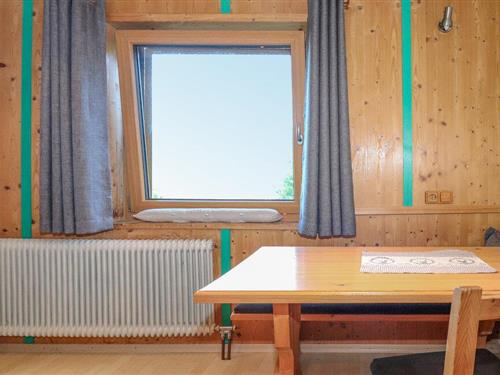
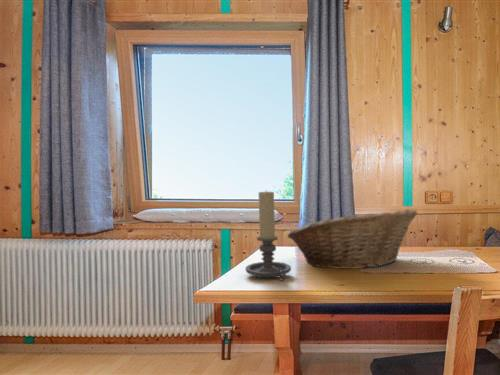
+ candle holder (269, 233)
+ fruit basket (353, 234)
